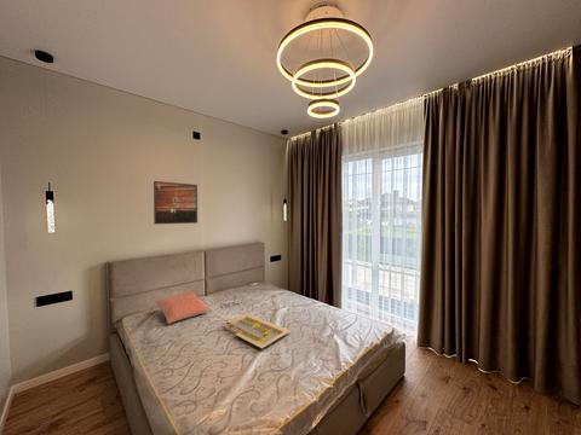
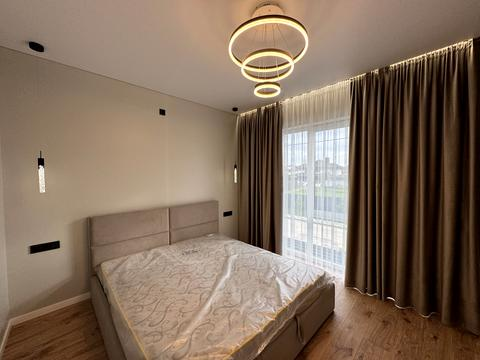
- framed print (177, 203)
- pillow (182, 306)
- serving tray (253, 329)
